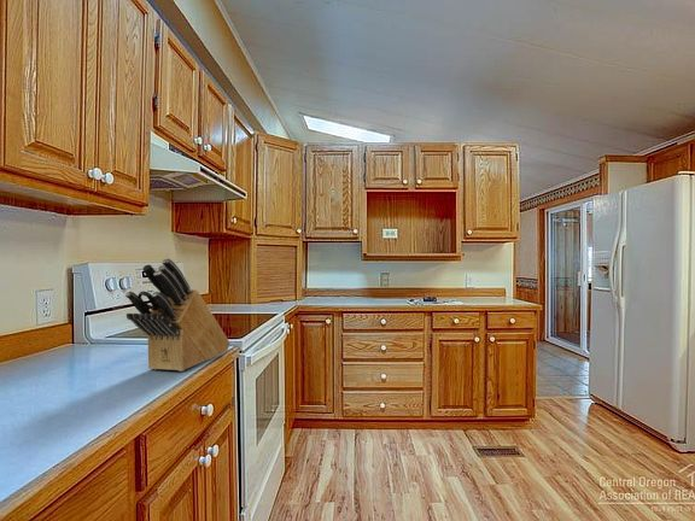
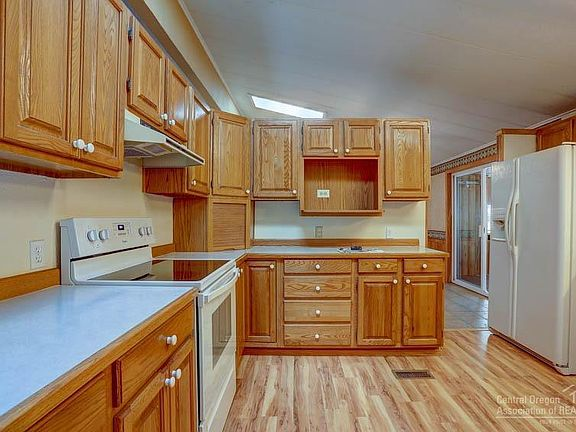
- knife block (182, 311)
